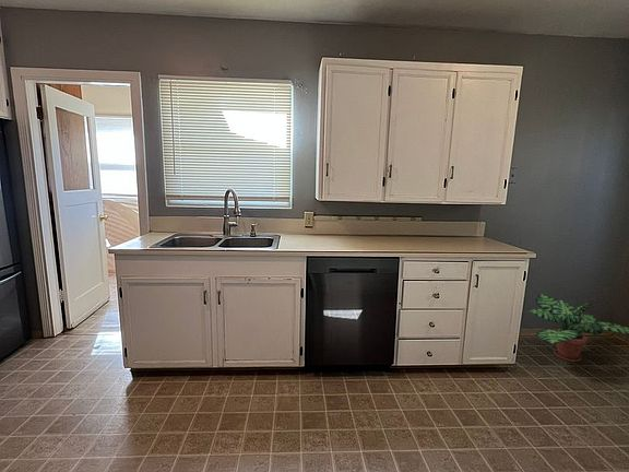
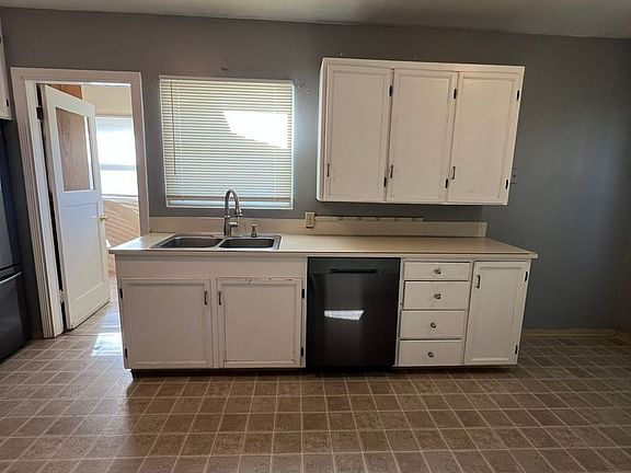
- potted plant (566, 323)
